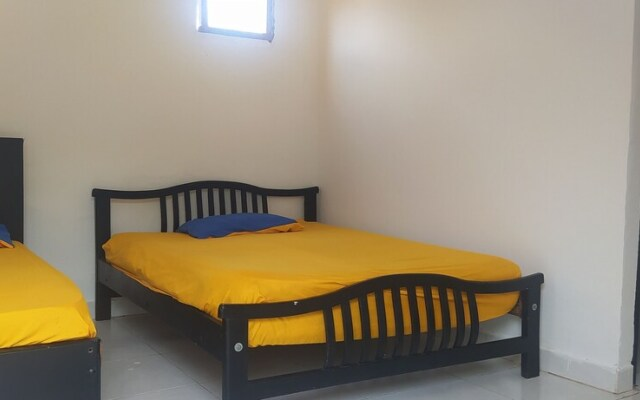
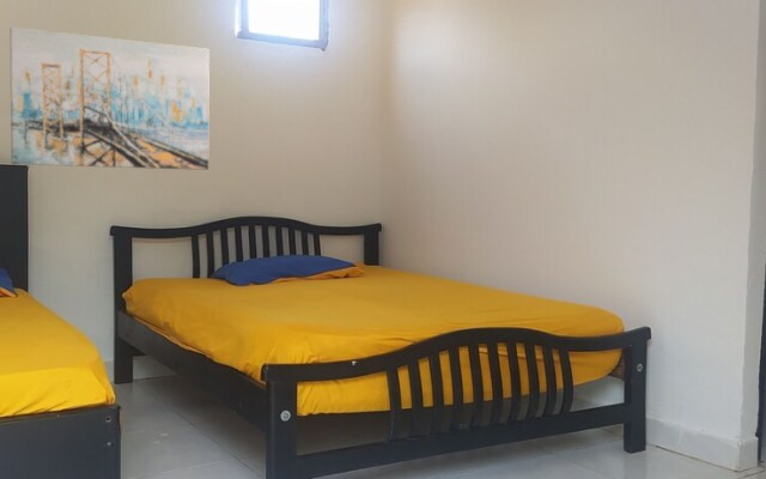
+ wall art (115, 103)
